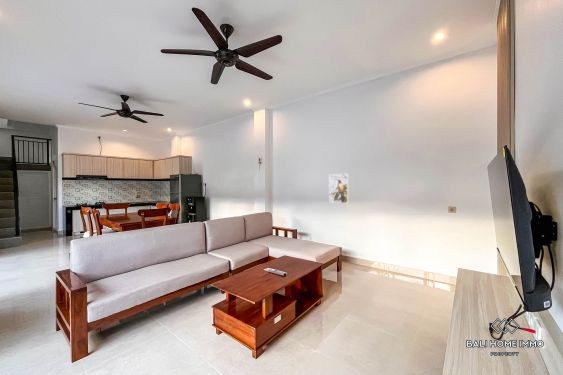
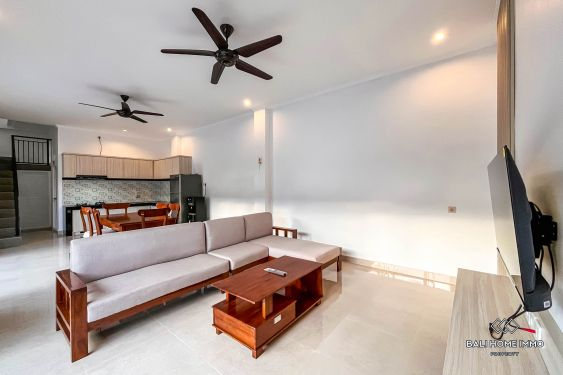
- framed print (338, 188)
